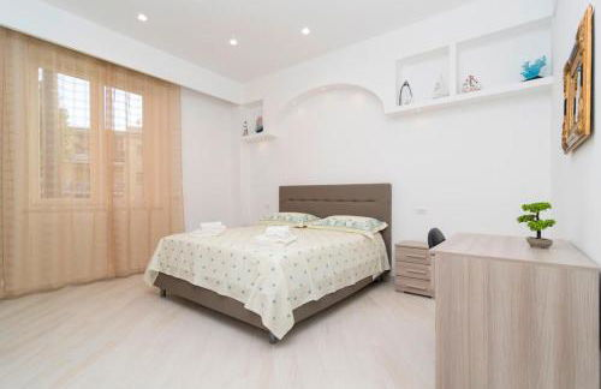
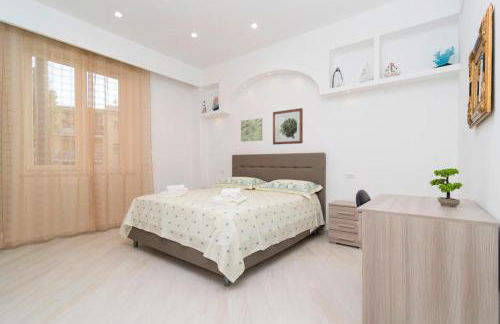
+ wall art (251, 130)
+ wall art (287, 127)
